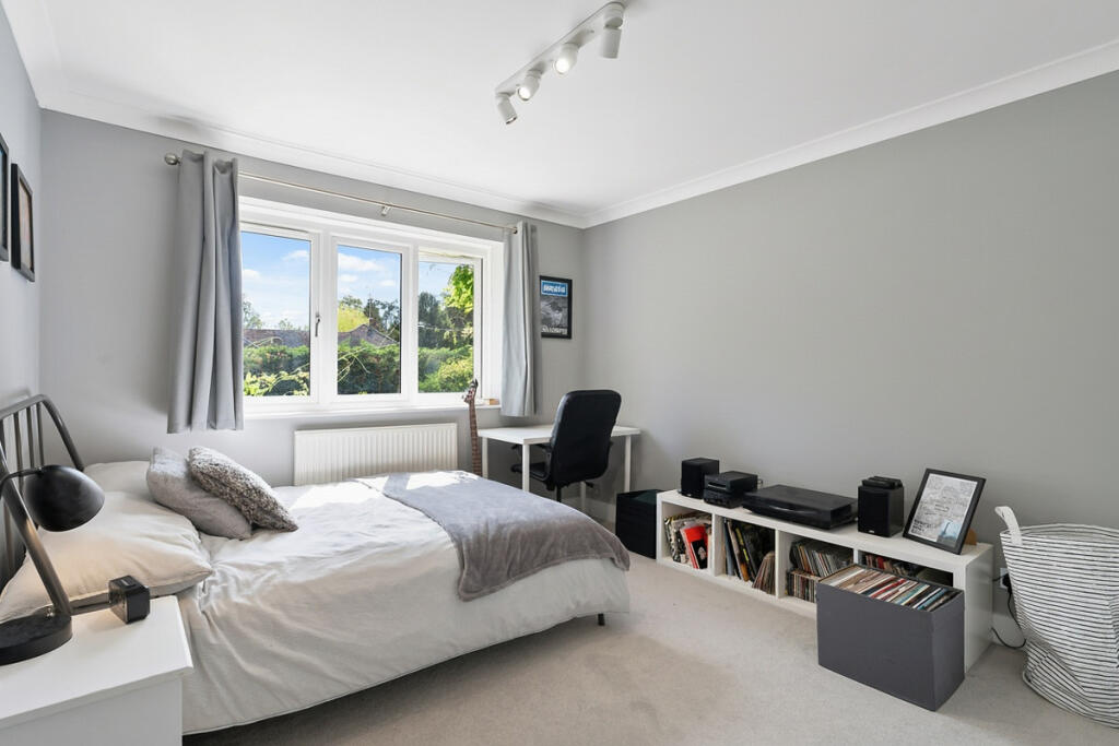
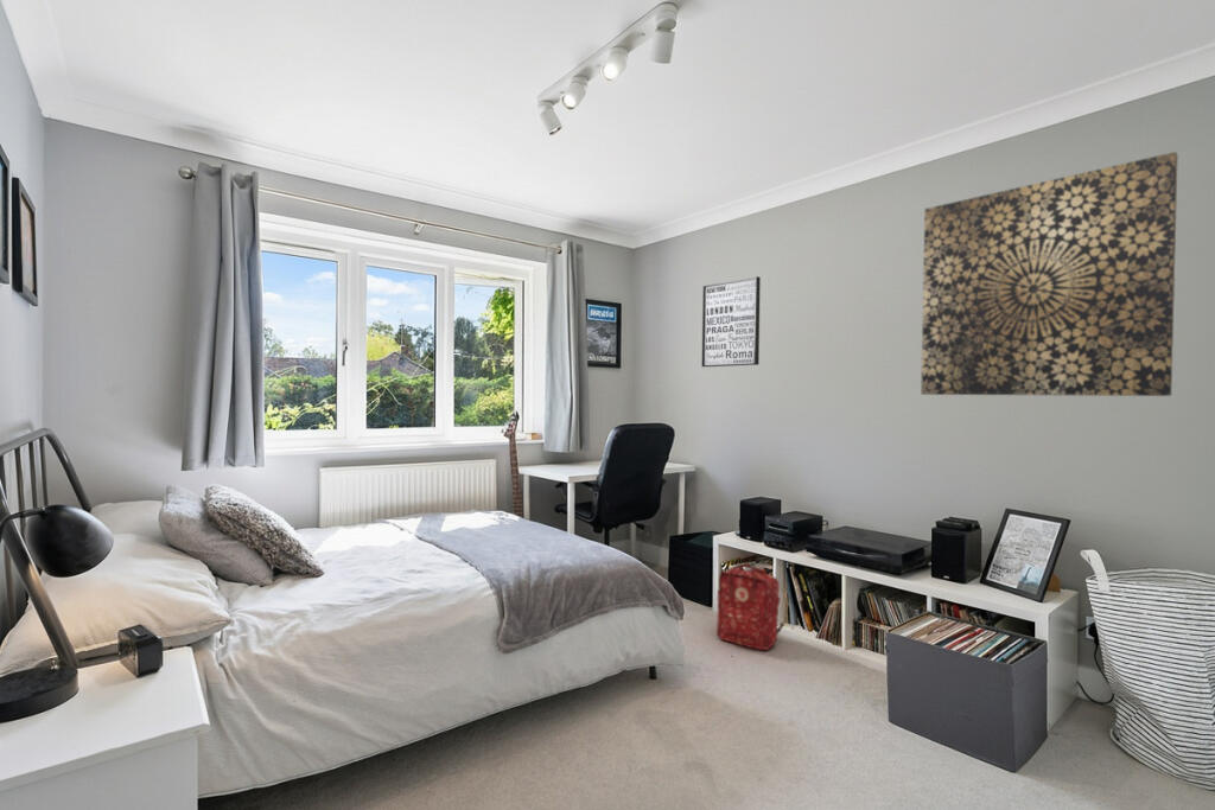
+ wall art (730, 324)
+ wall art (1032, 289)
+ backpack (748, 600)
